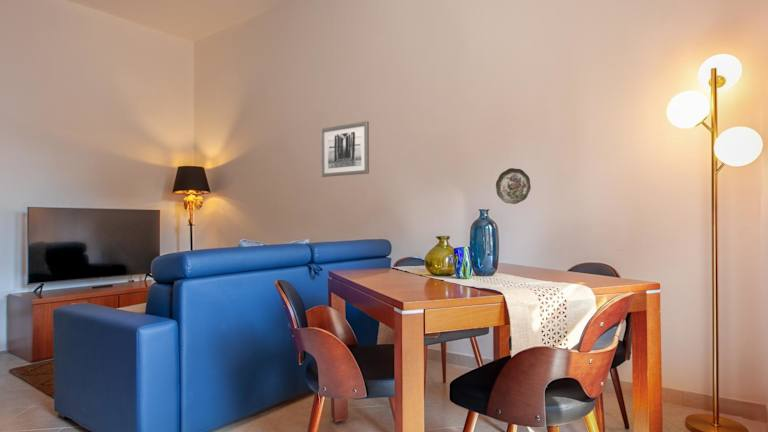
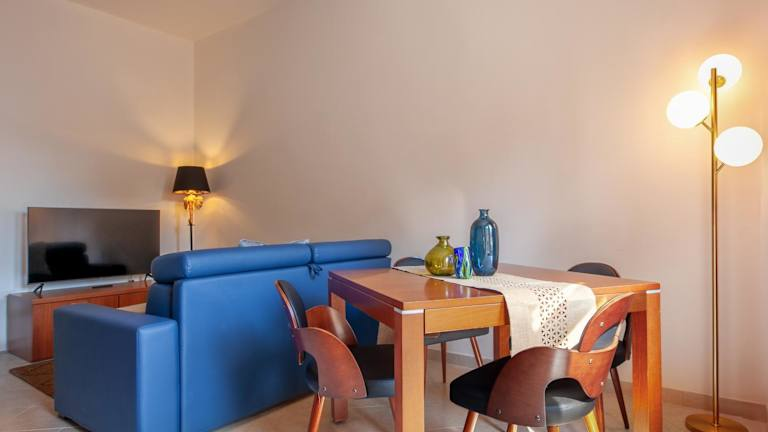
- wall art (344, 150)
- decorative plate (513, 186)
